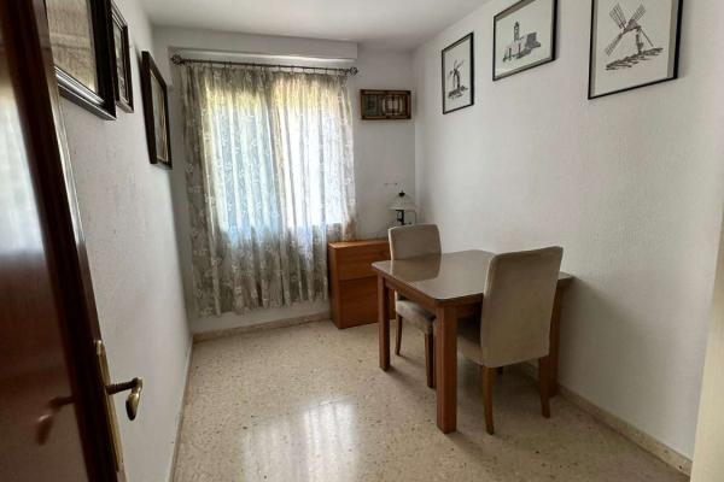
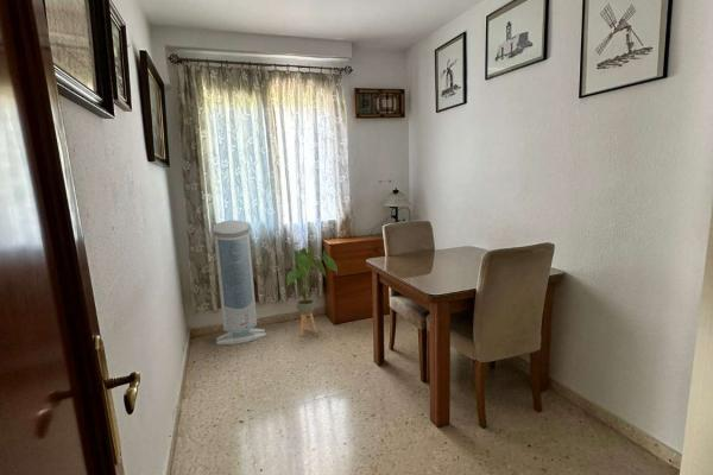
+ air purifier (235, 280)
+ house plant (307, 287)
